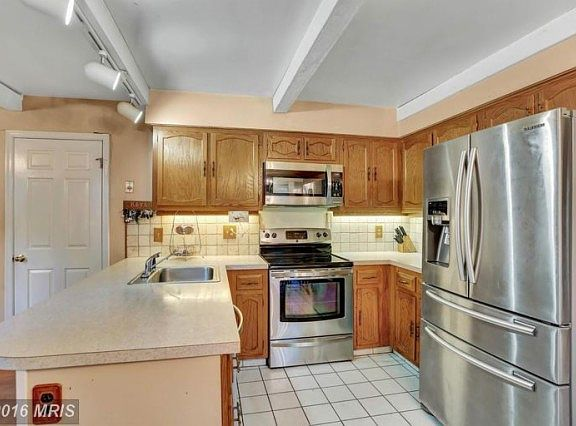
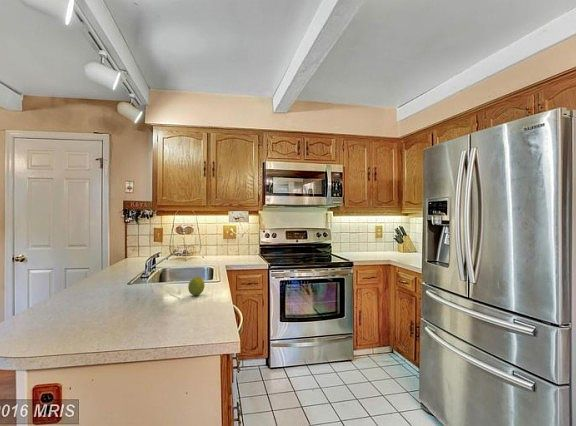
+ fruit (196, 285)
